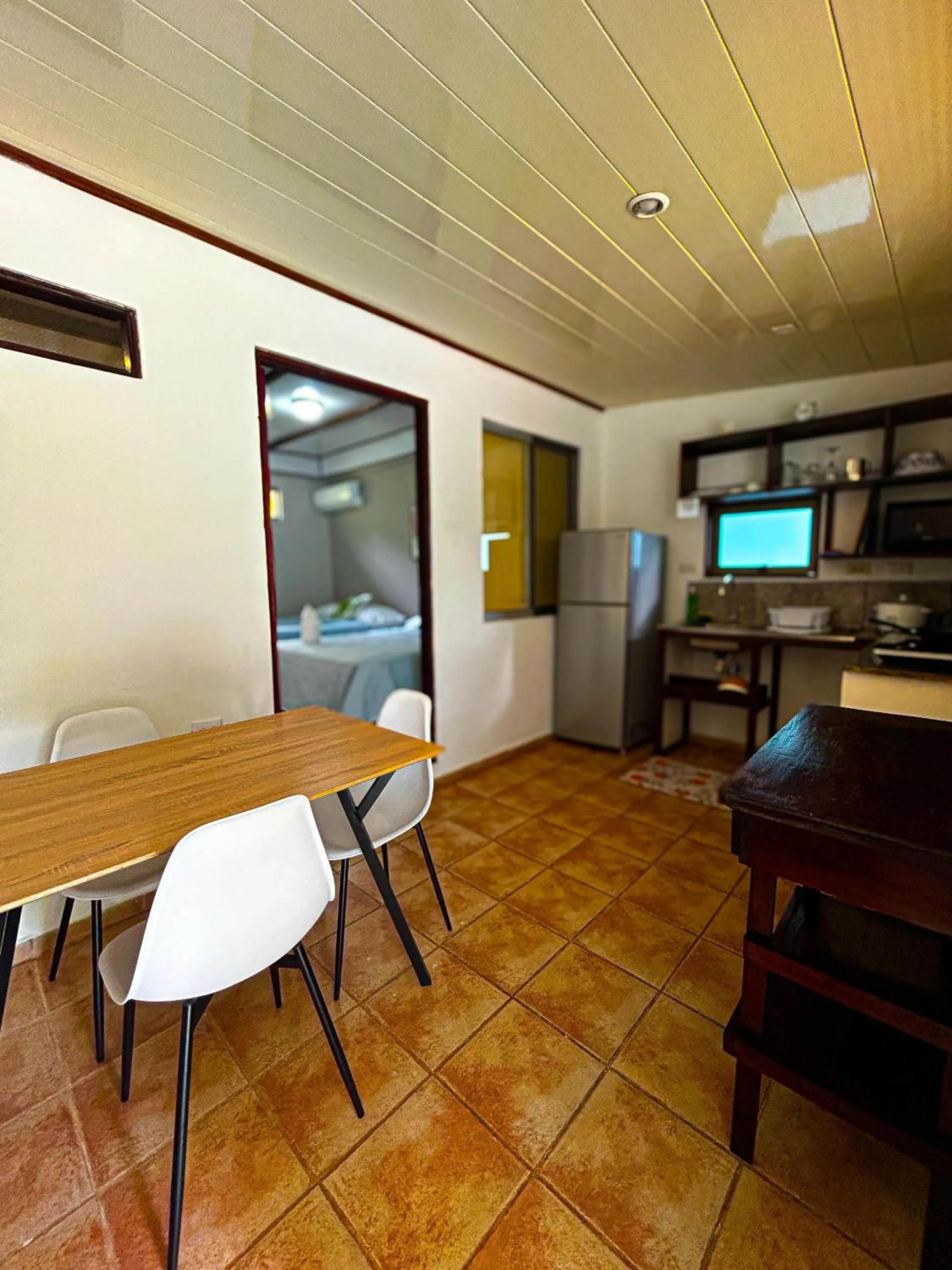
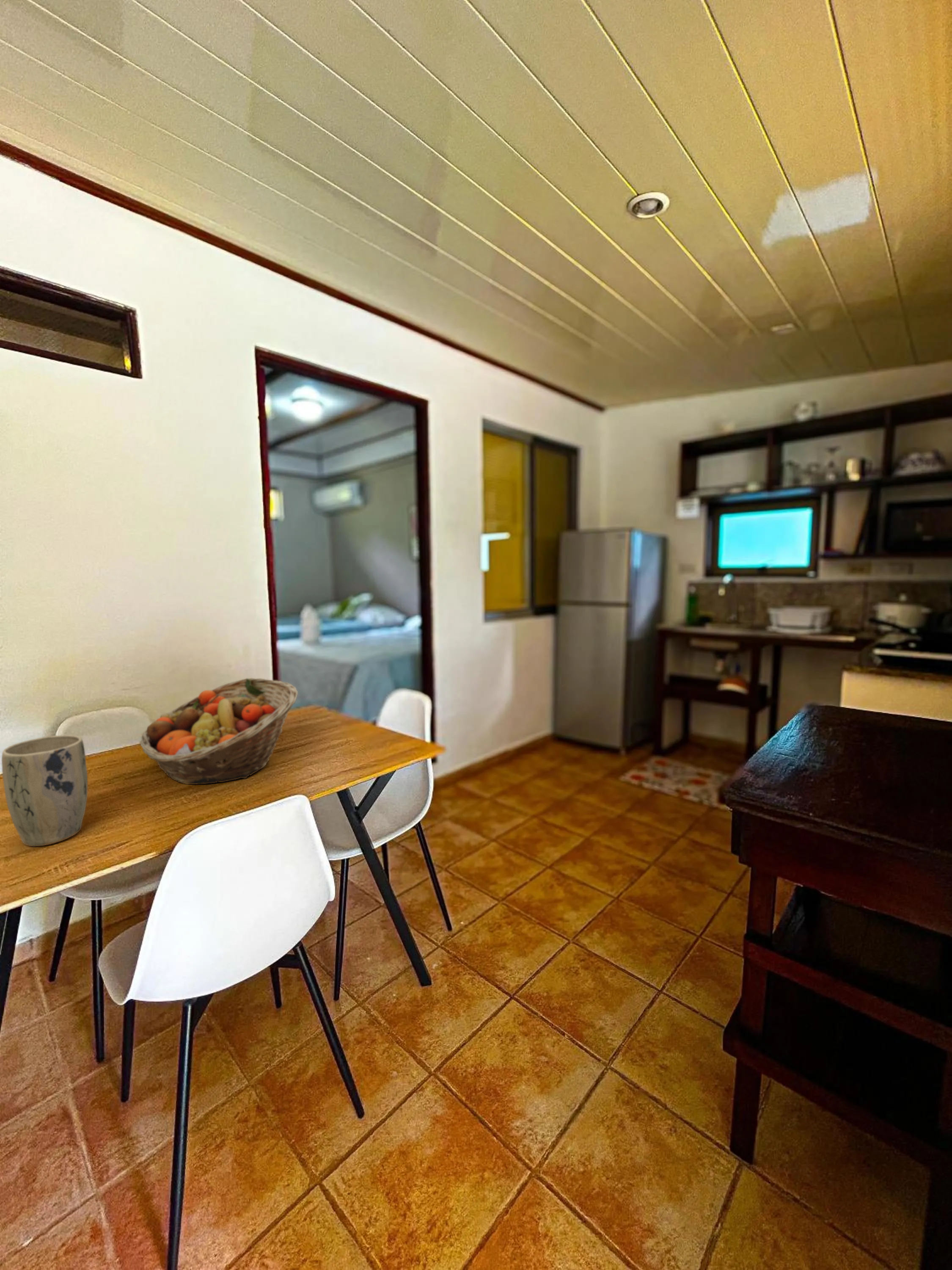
+ fruit basket (223, 726)
+ plant pot (48, 790)
